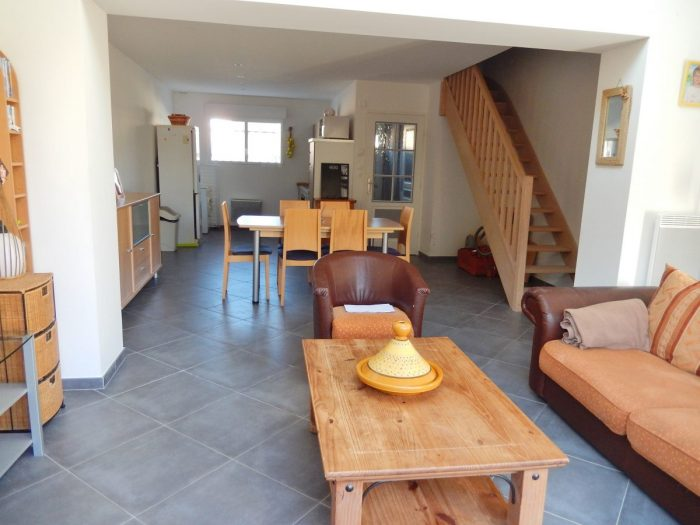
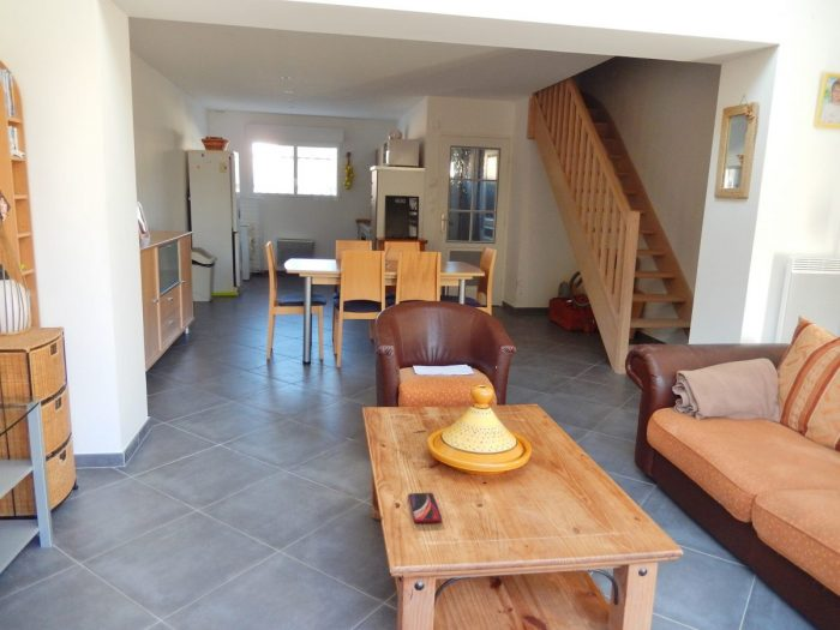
+ smartphone (424, 506)
